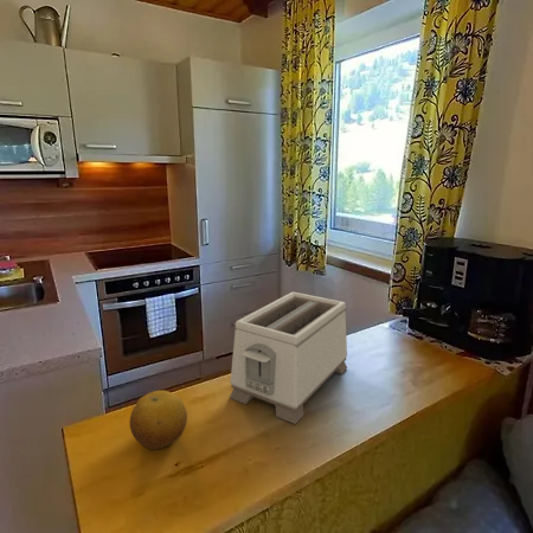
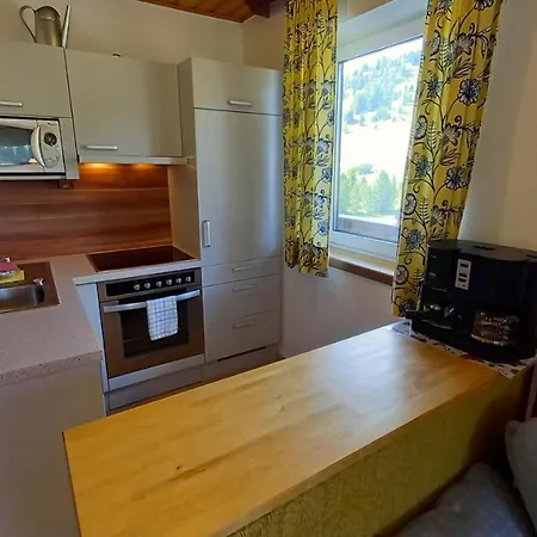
- fruit (159, 418)
- toaster (290, 349)
